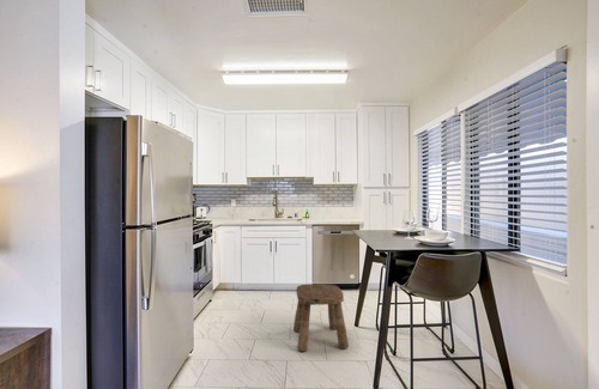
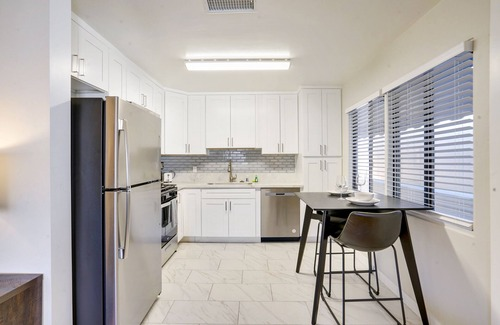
- stool (309, 314)
